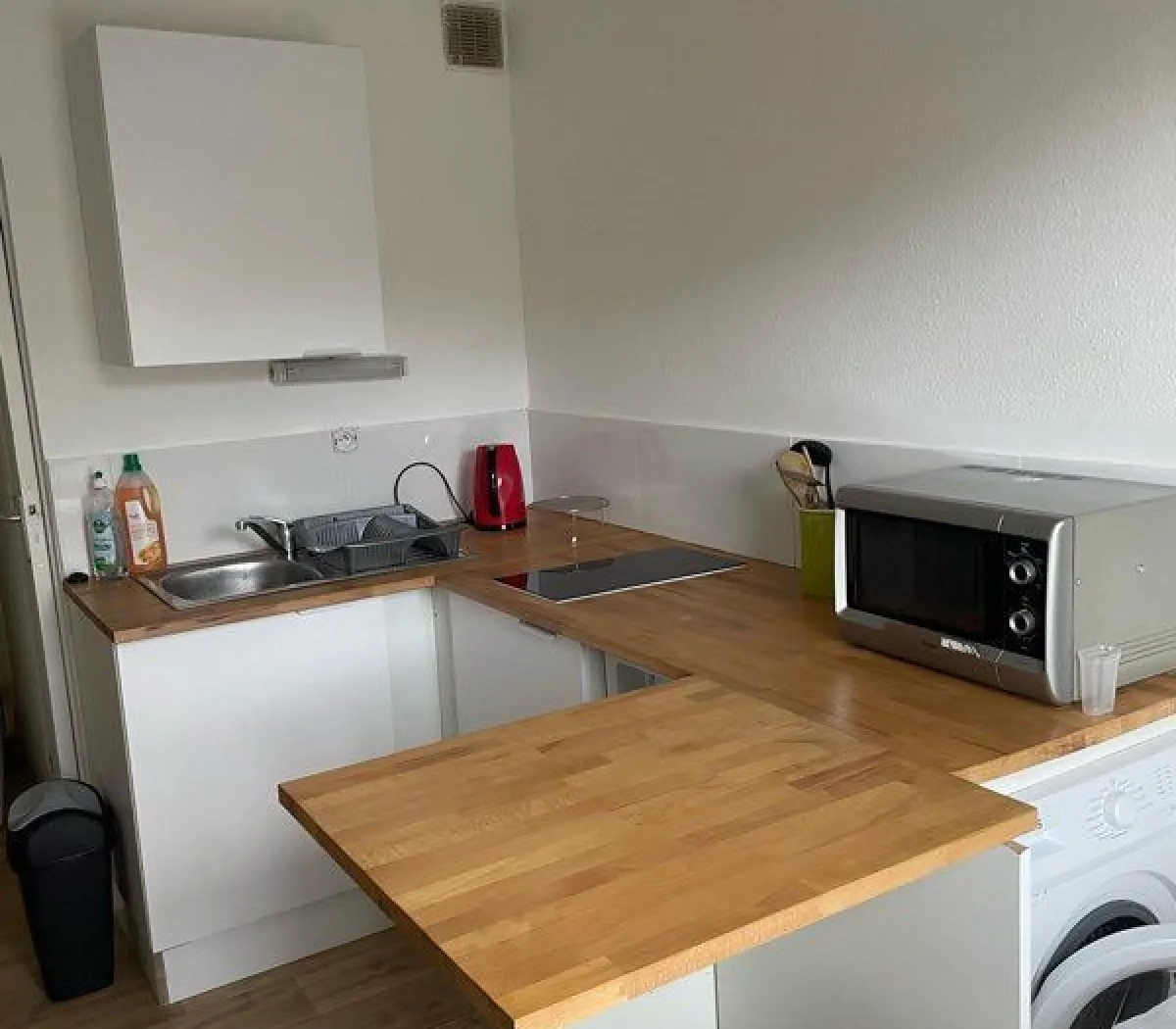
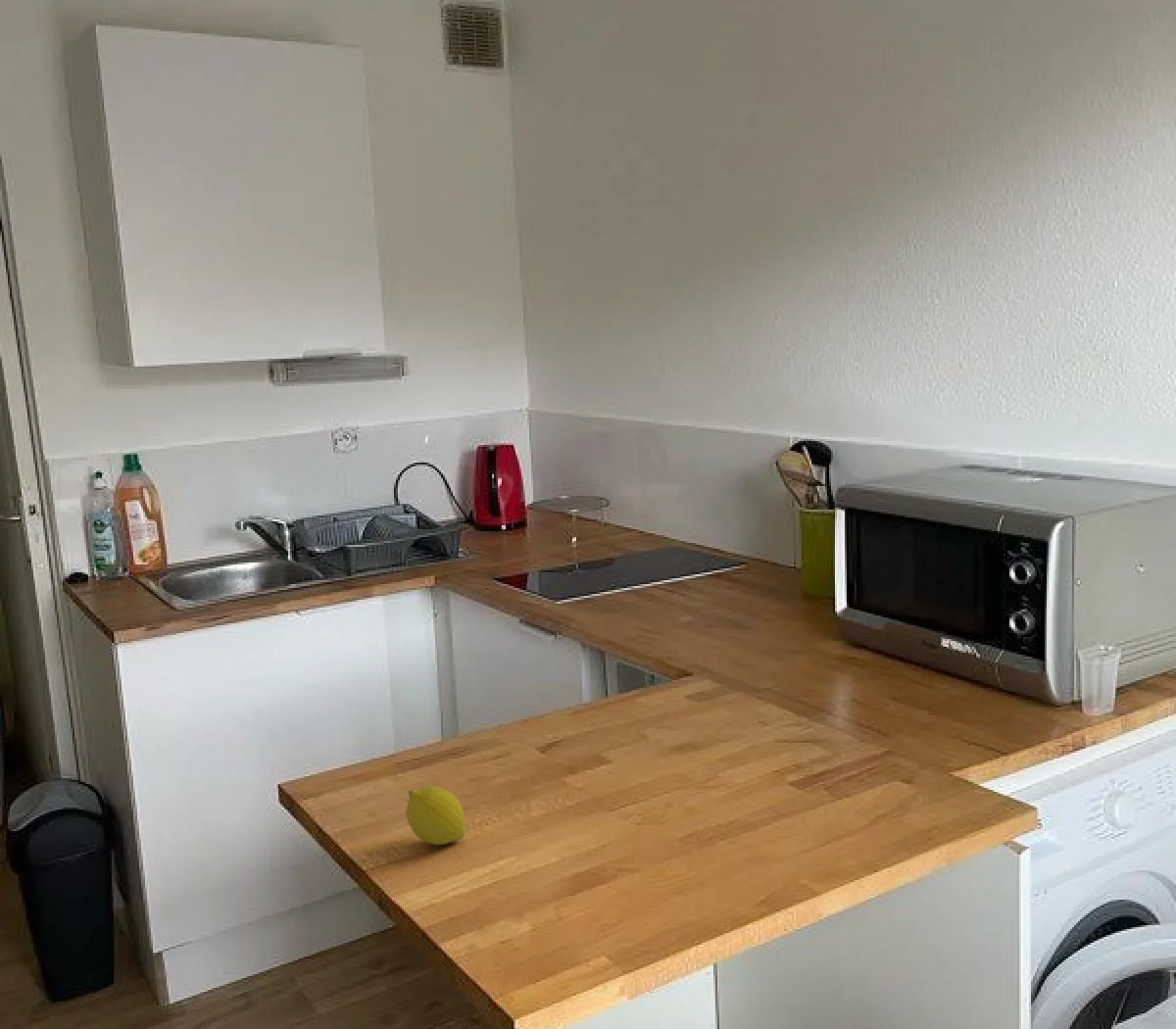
+ fruit (435, 814)
